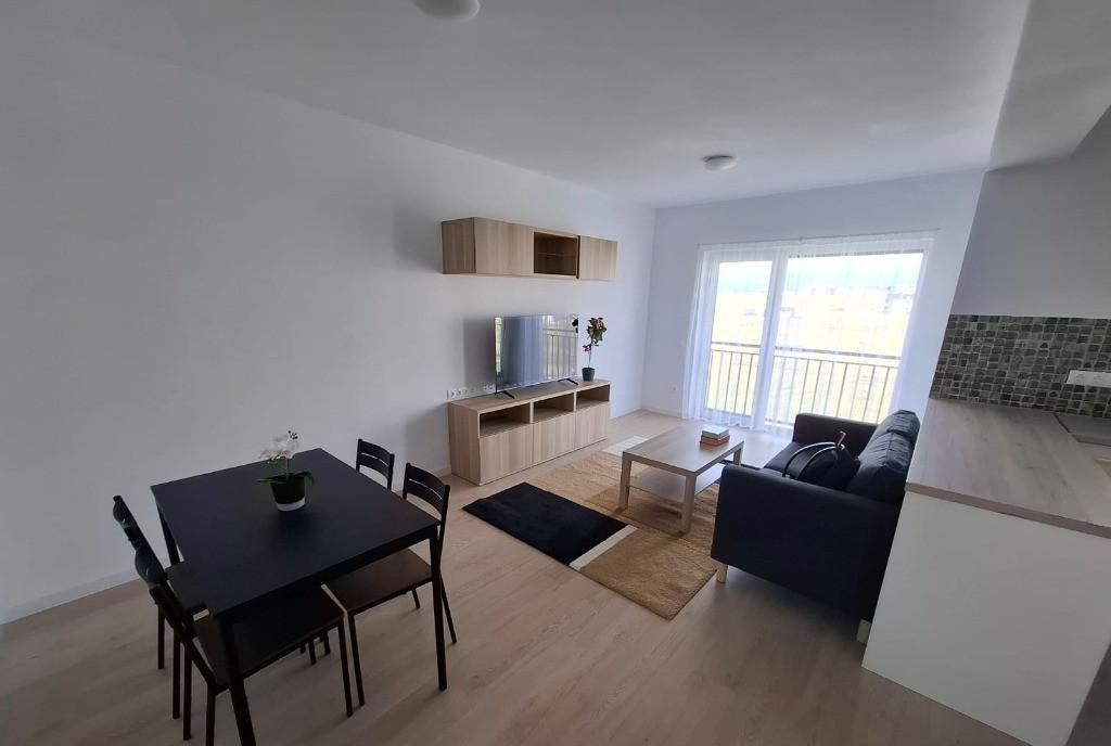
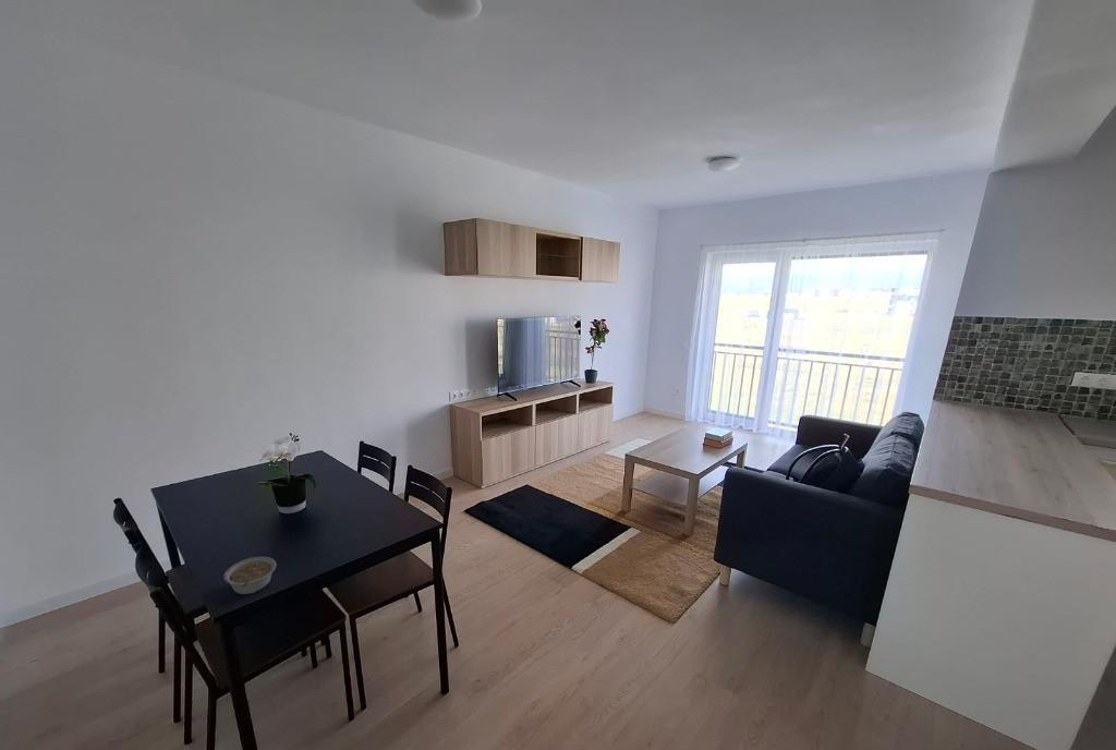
+ legume (252, 576)
